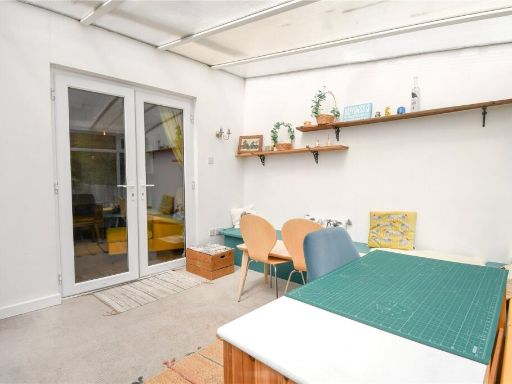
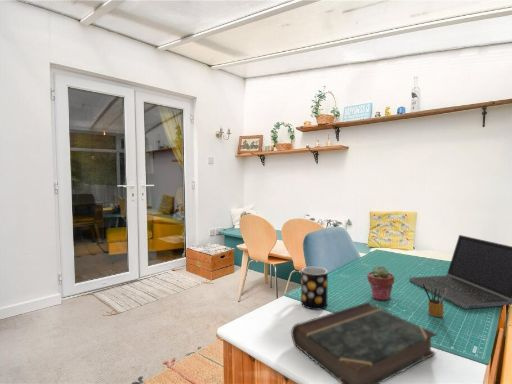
+ laptop computer (462, 266)
+ potted succulent (380, 281)
+ book (360, 337)
+ pencil box (434, 298)
+ mug (310, 286)
